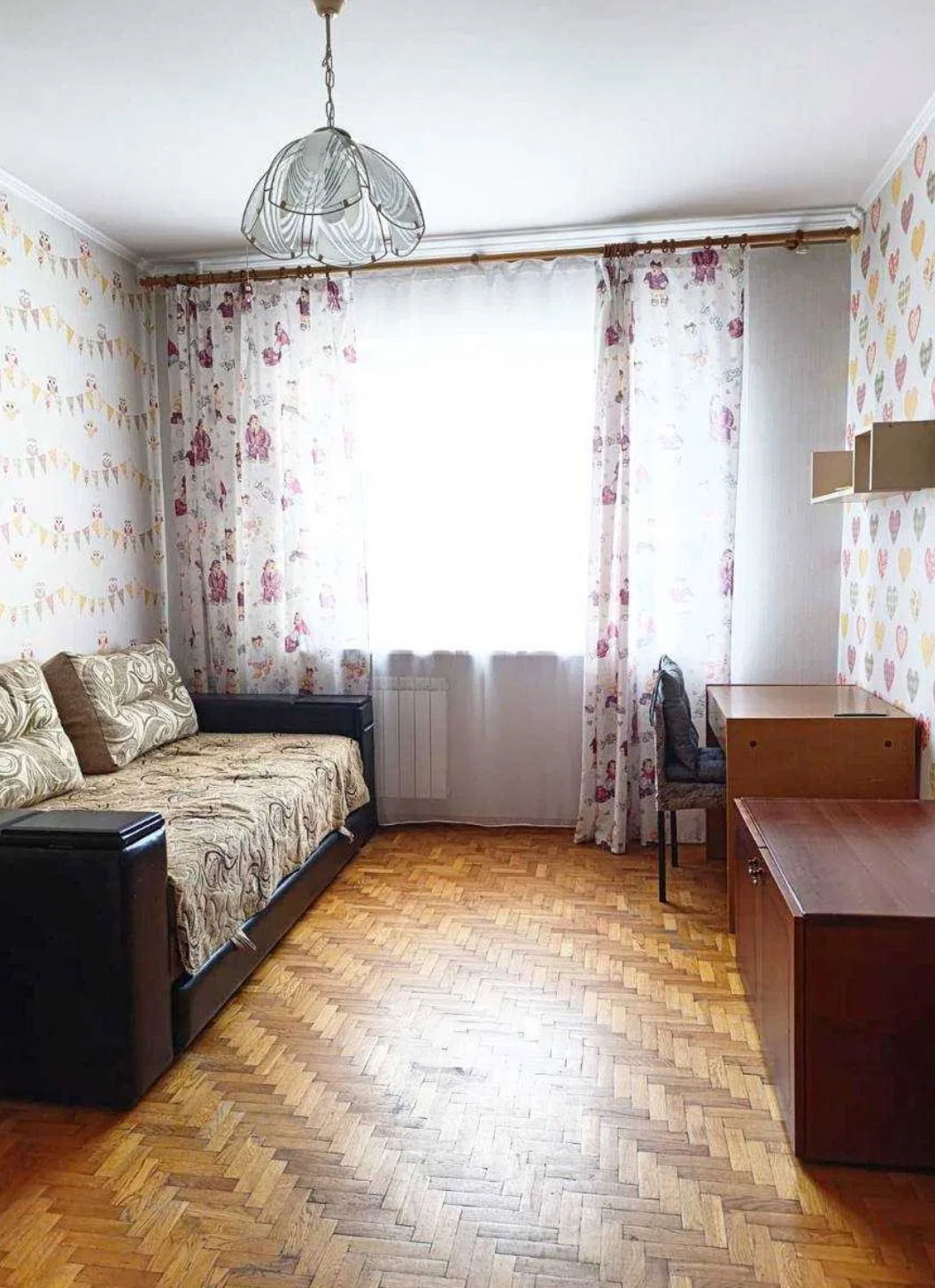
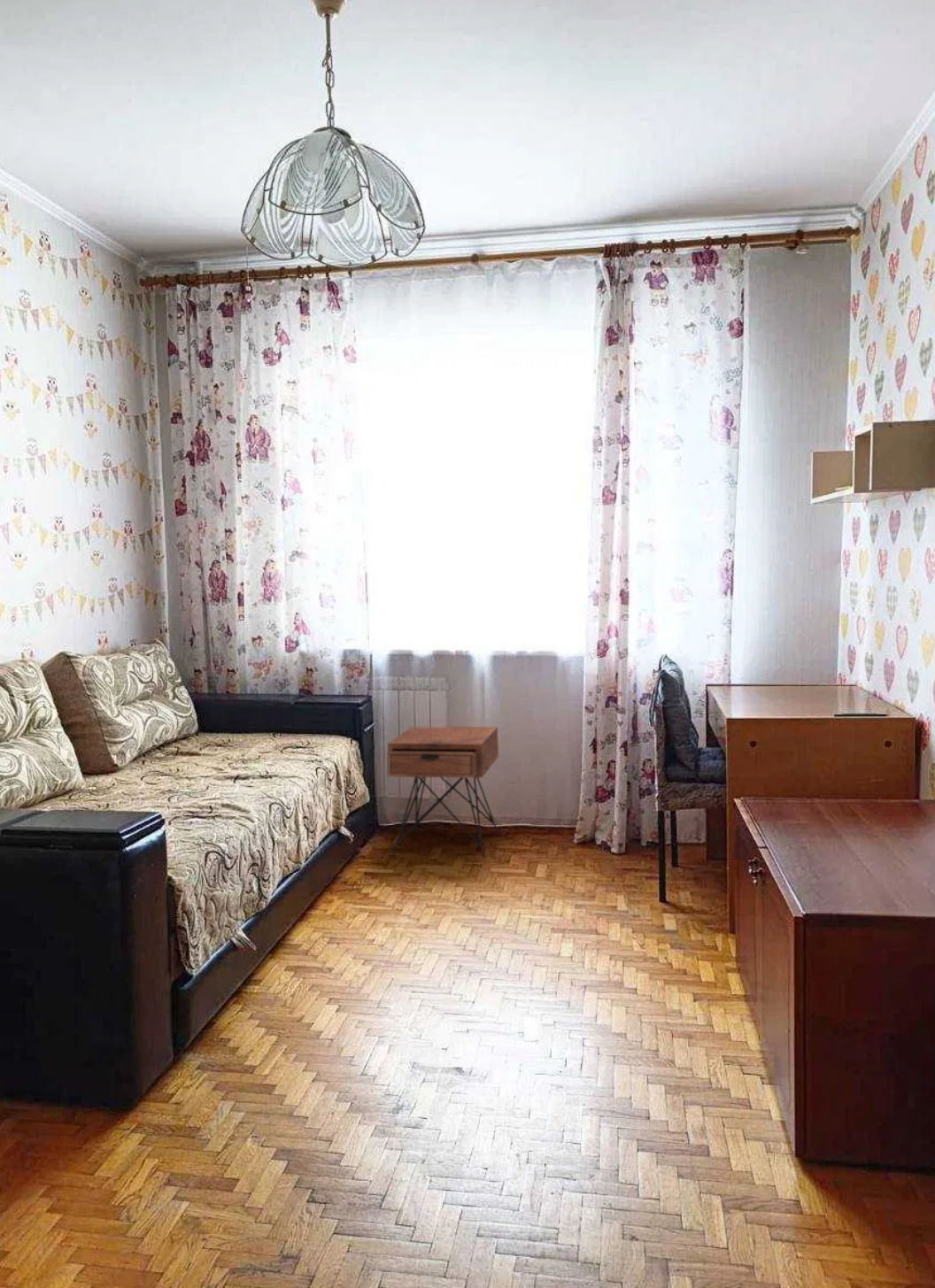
+ nightstand (445, 792)
